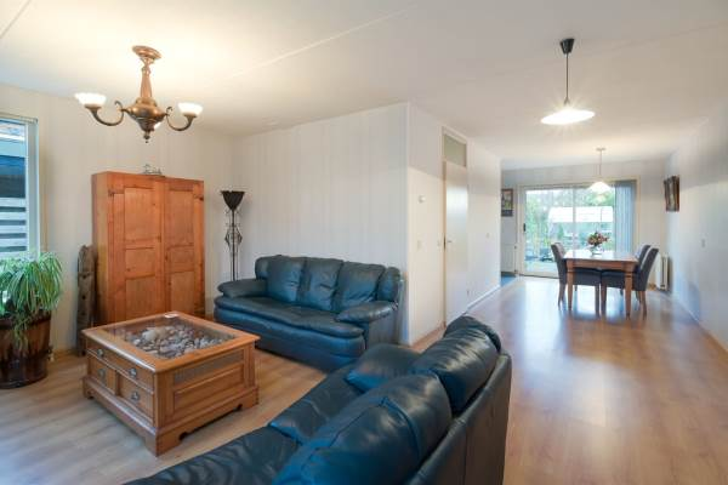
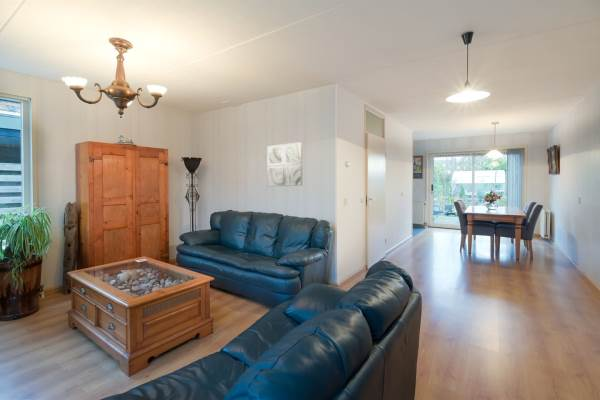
+ wall art (284, 164)
